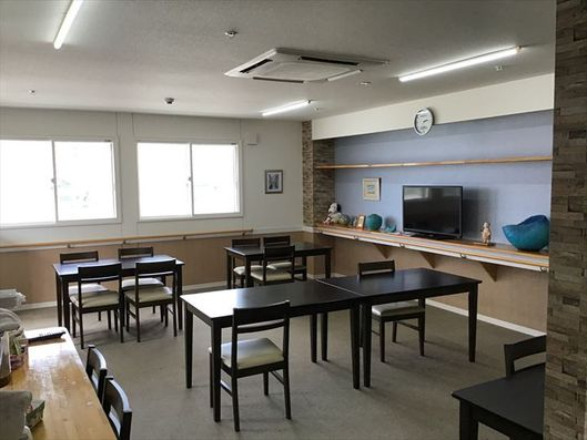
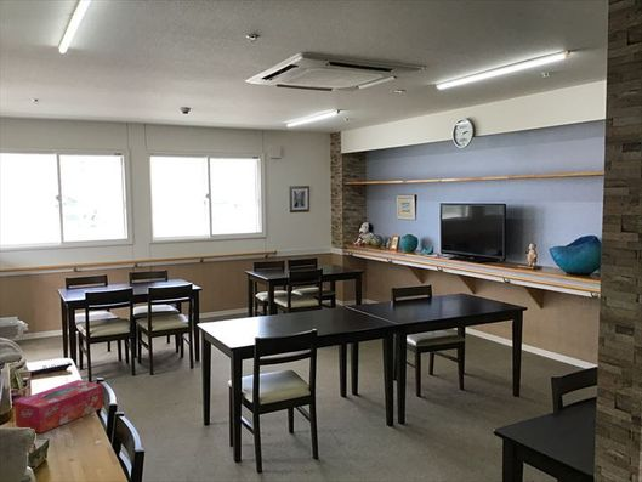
+ tissue box (61, 404)
